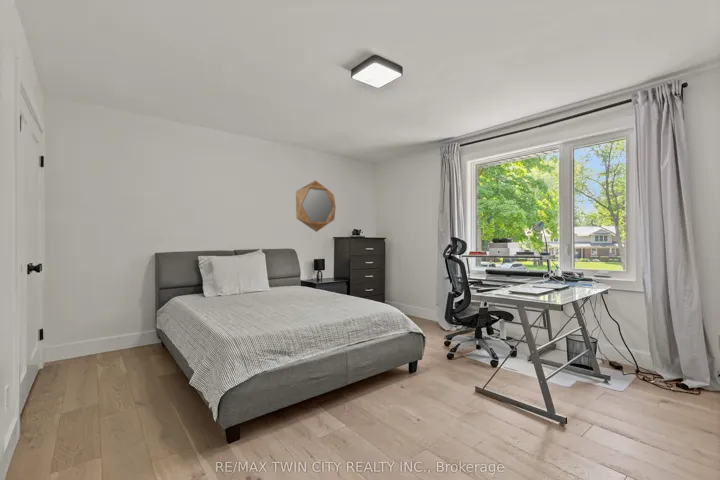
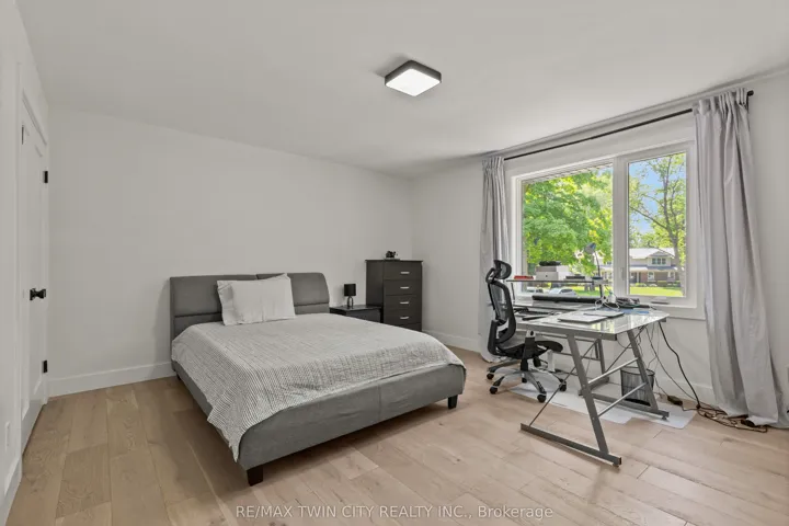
- home mirror (317, 205)
